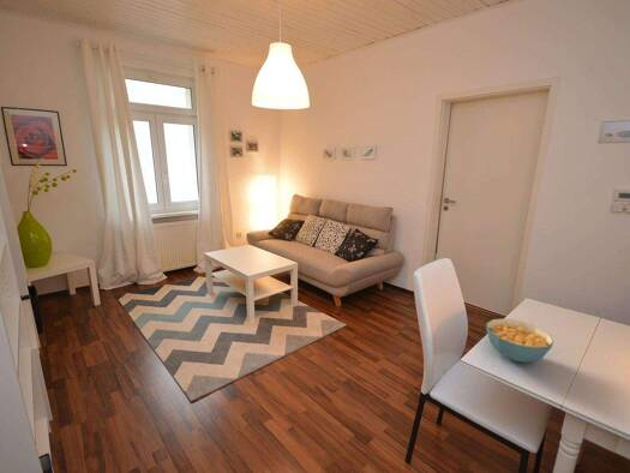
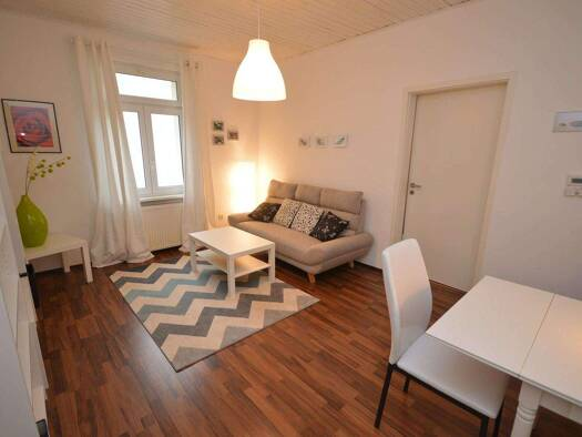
- cereal bowl (516, 343)
